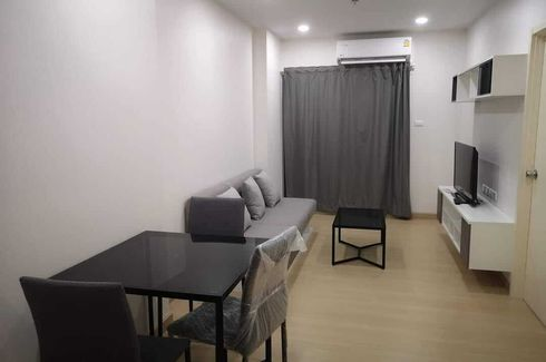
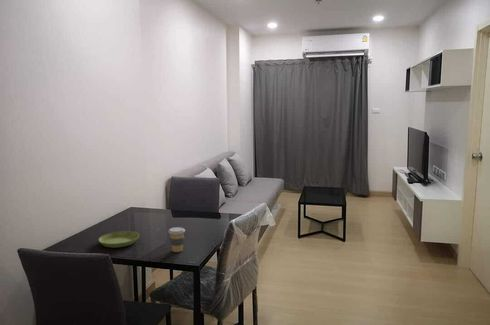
+ coffee cup (177, 239)
+ saucer (119, 239)
